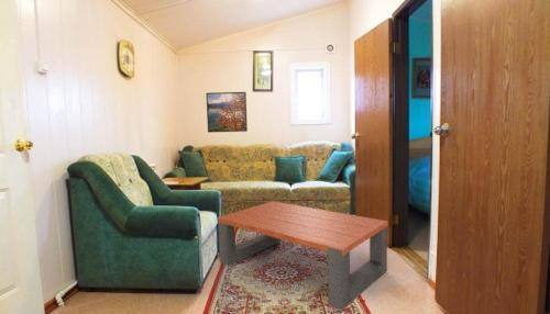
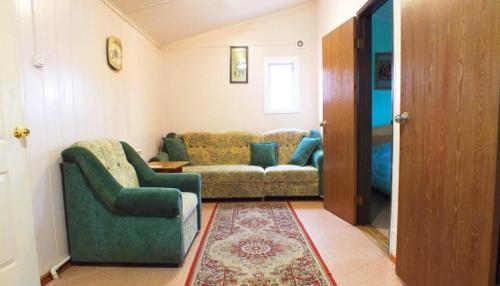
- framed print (227, 112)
- coffee table (299, 243)
